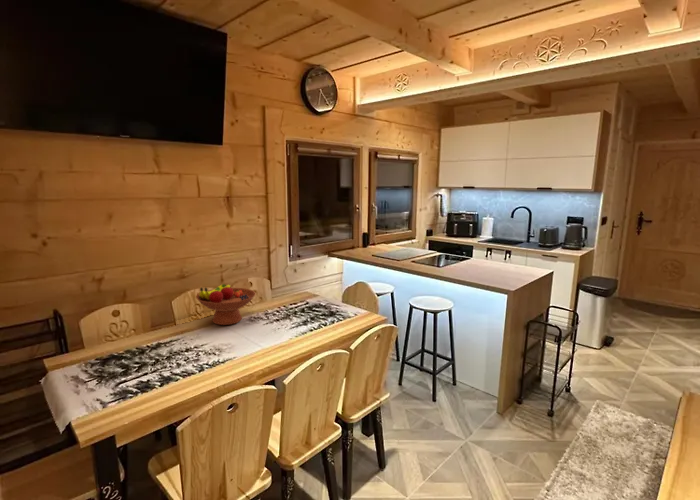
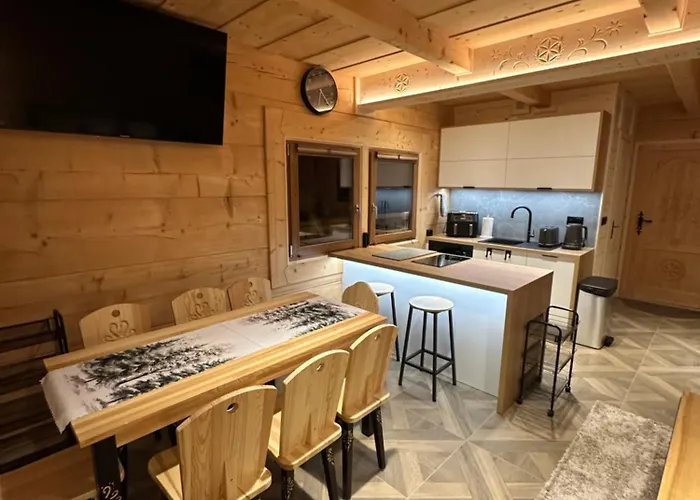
- fruit bowl (226, 302)
